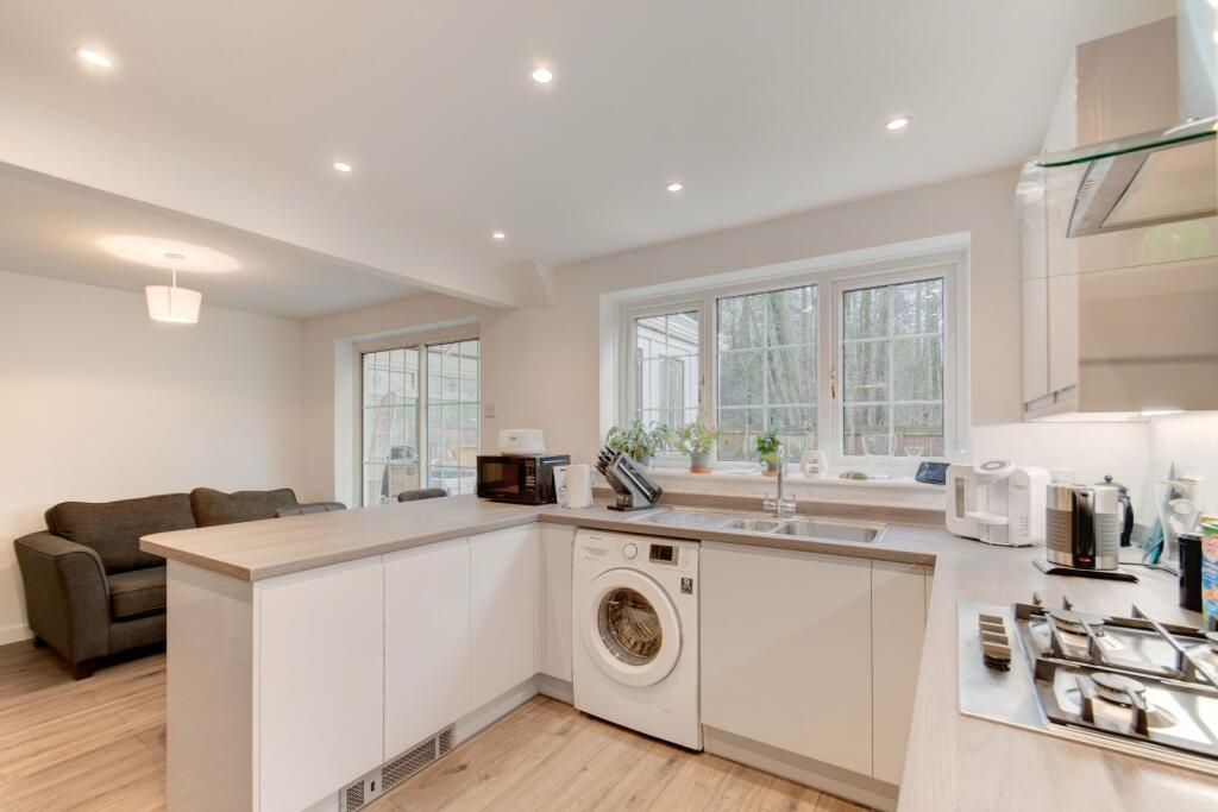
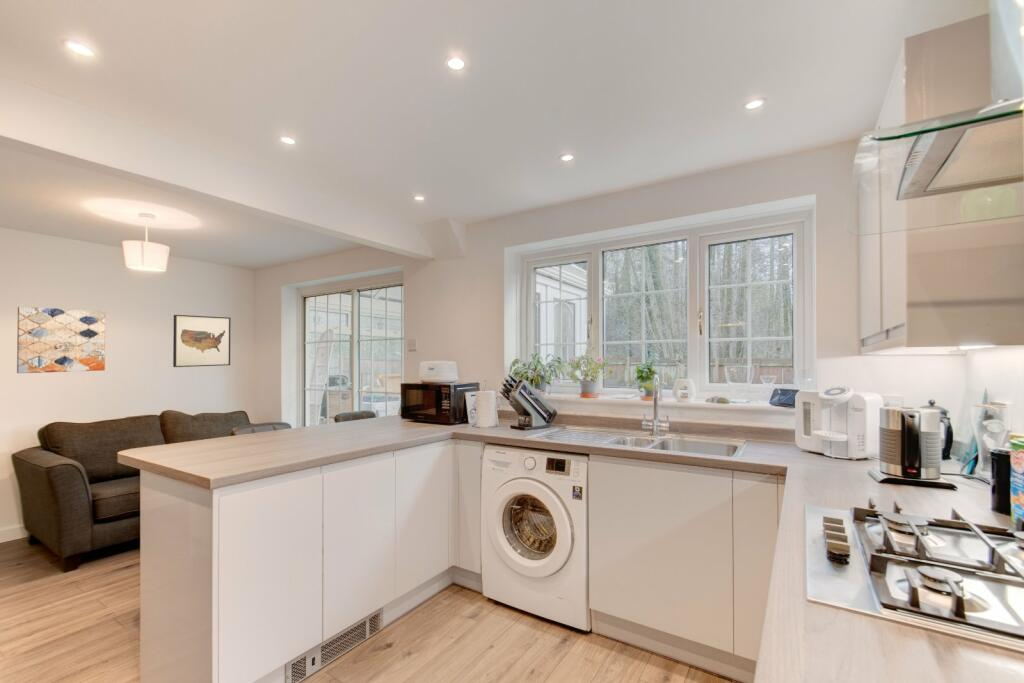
+ wall art (63, 340)
+ wall art (203, 341)
